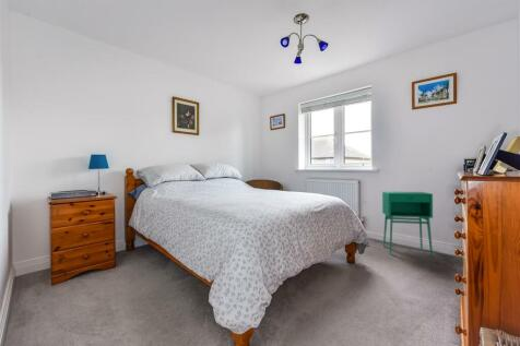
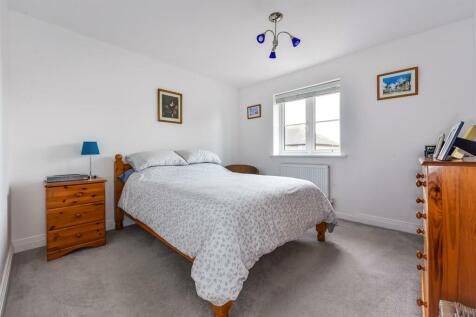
- storage cabinet (405, 222)
